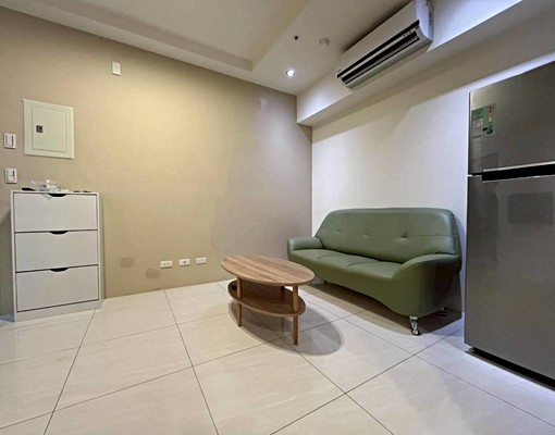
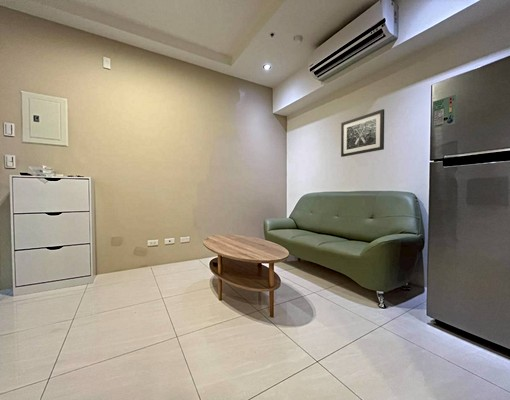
+ wall art (360, 135)
